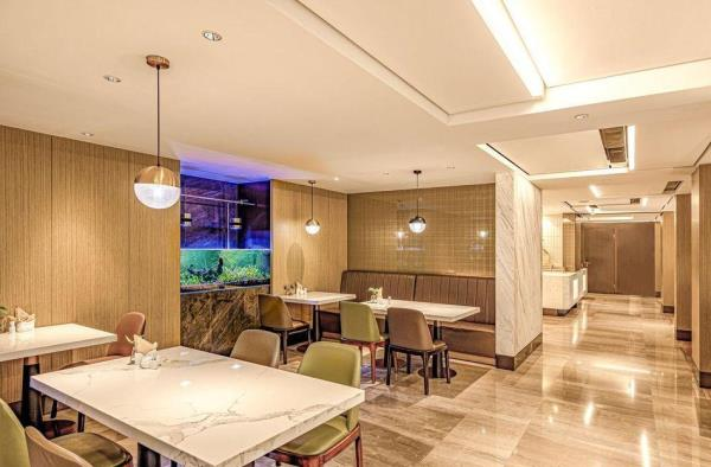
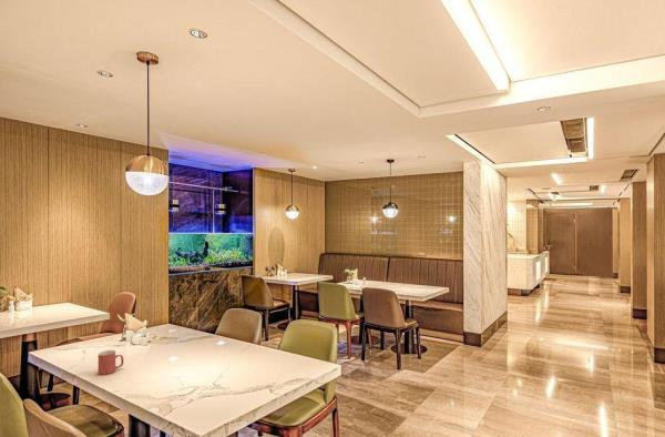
+ mug (111, 360)
